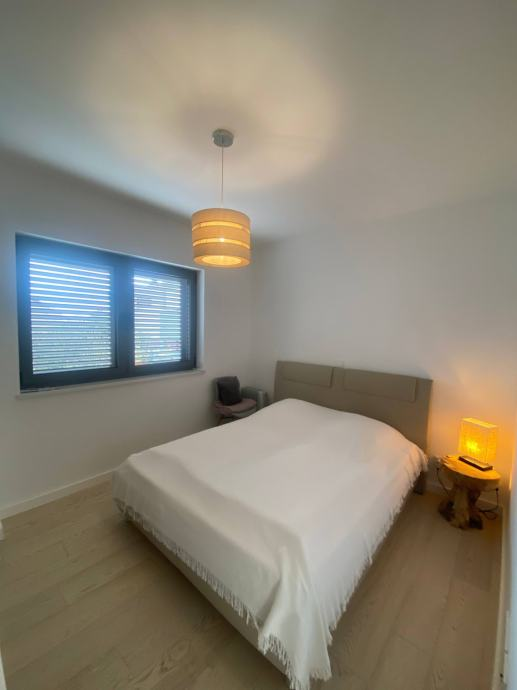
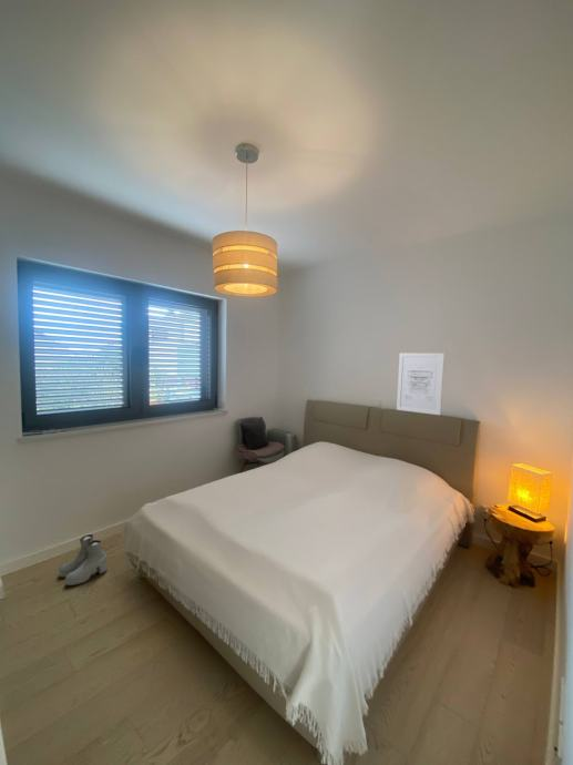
+ boots (83, 558)
+ wall art (419, 382)
